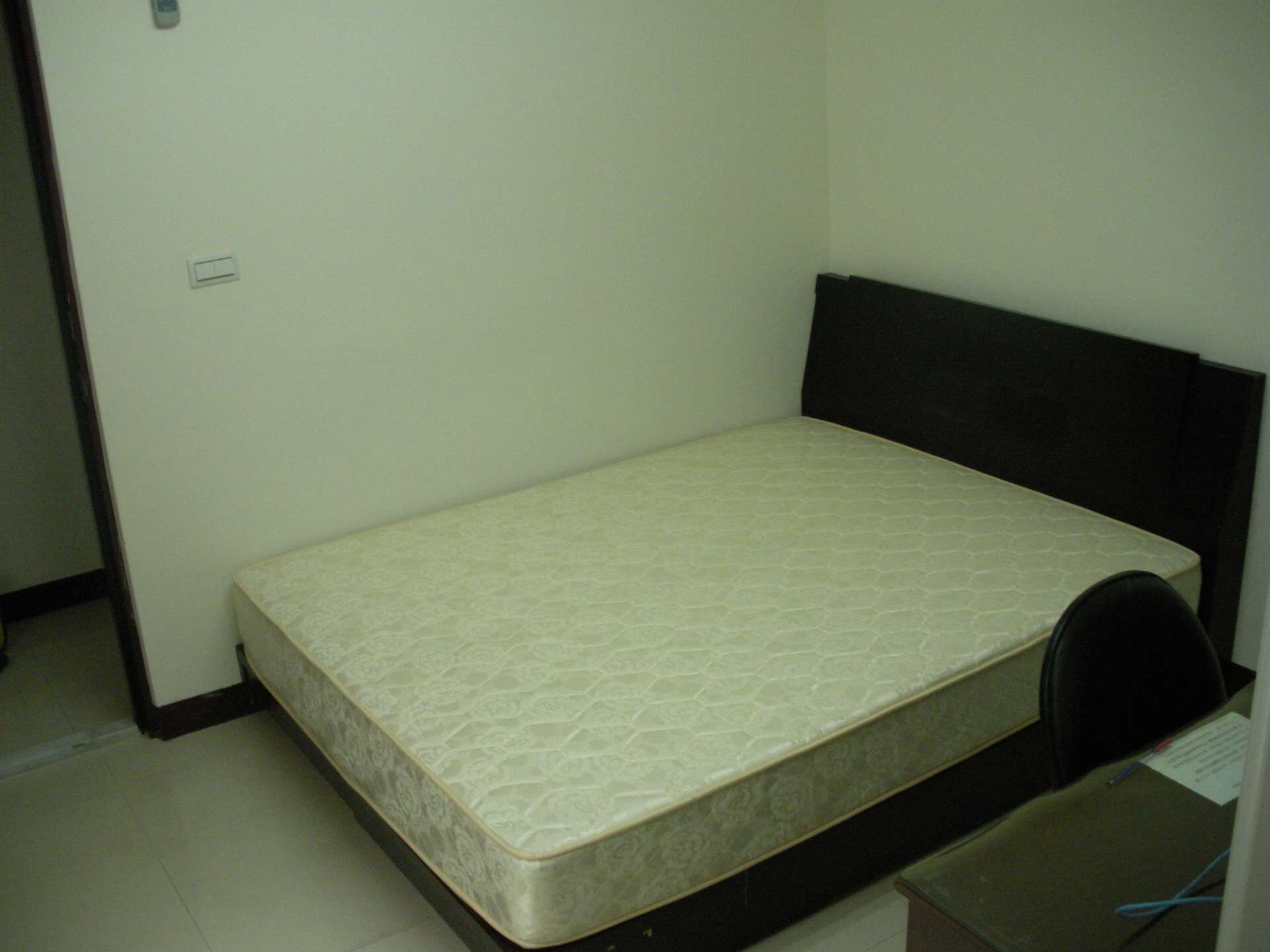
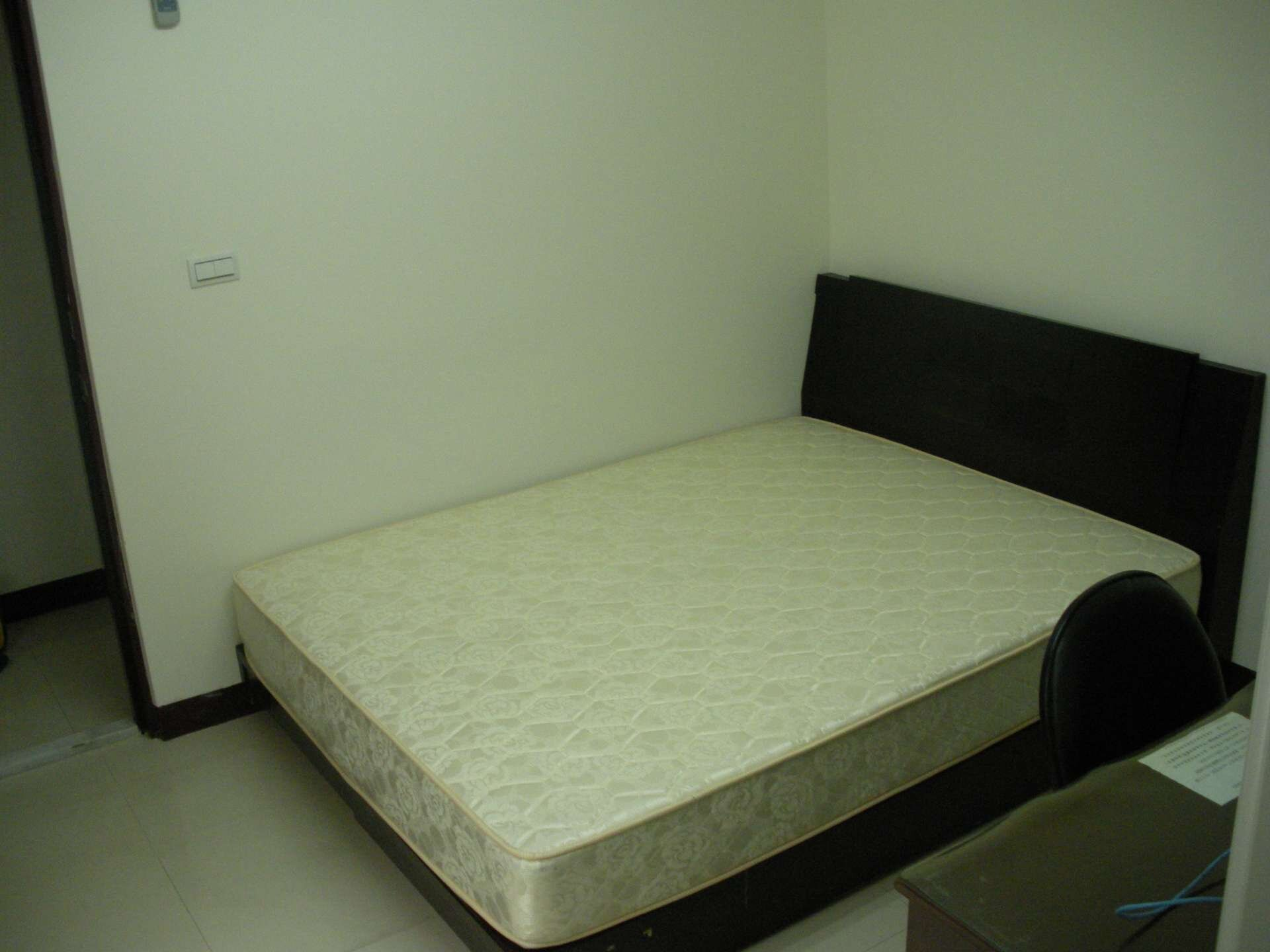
- pen (1140, 760)
